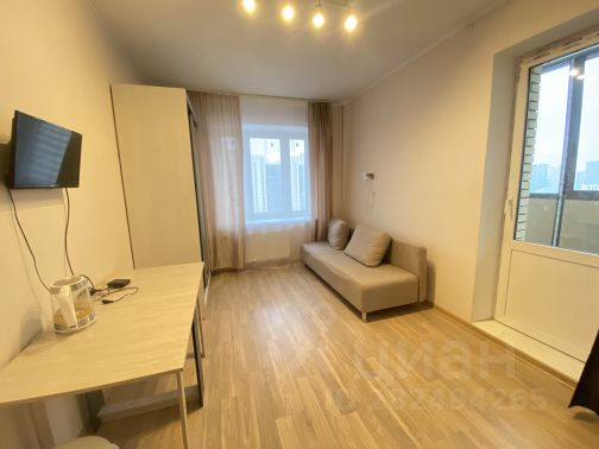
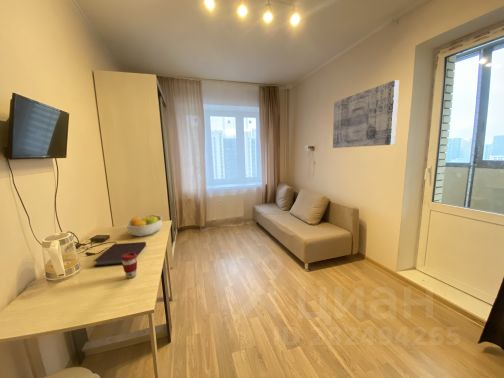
+ fruit bowl (145, 223)
+ notebook (122, 252)
+ wall art (360, 120)
+ coffee cup (130, 265)
